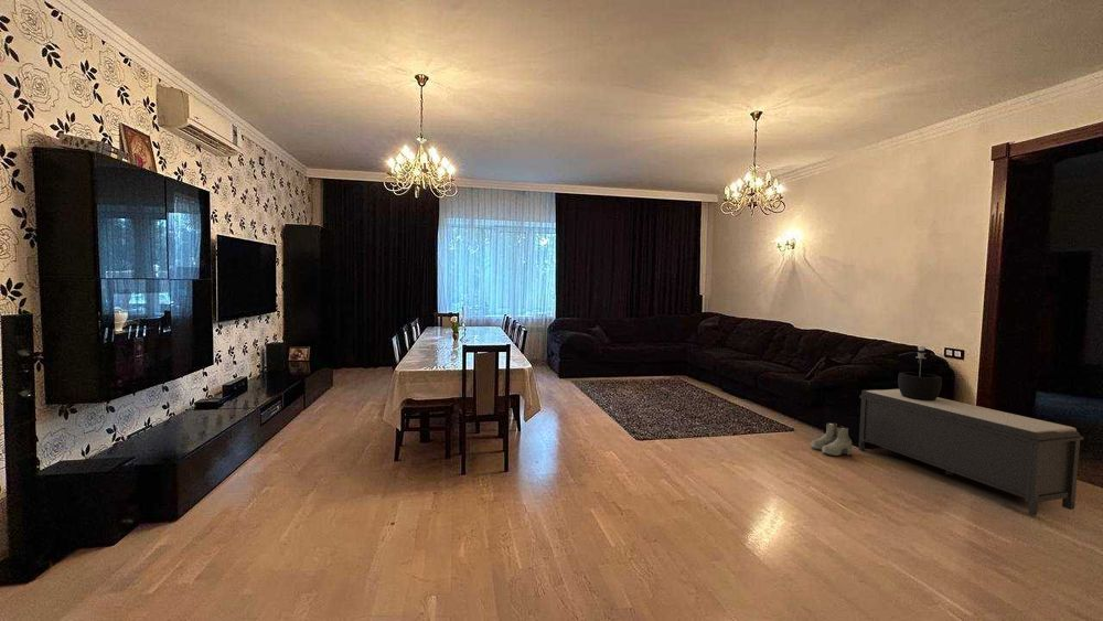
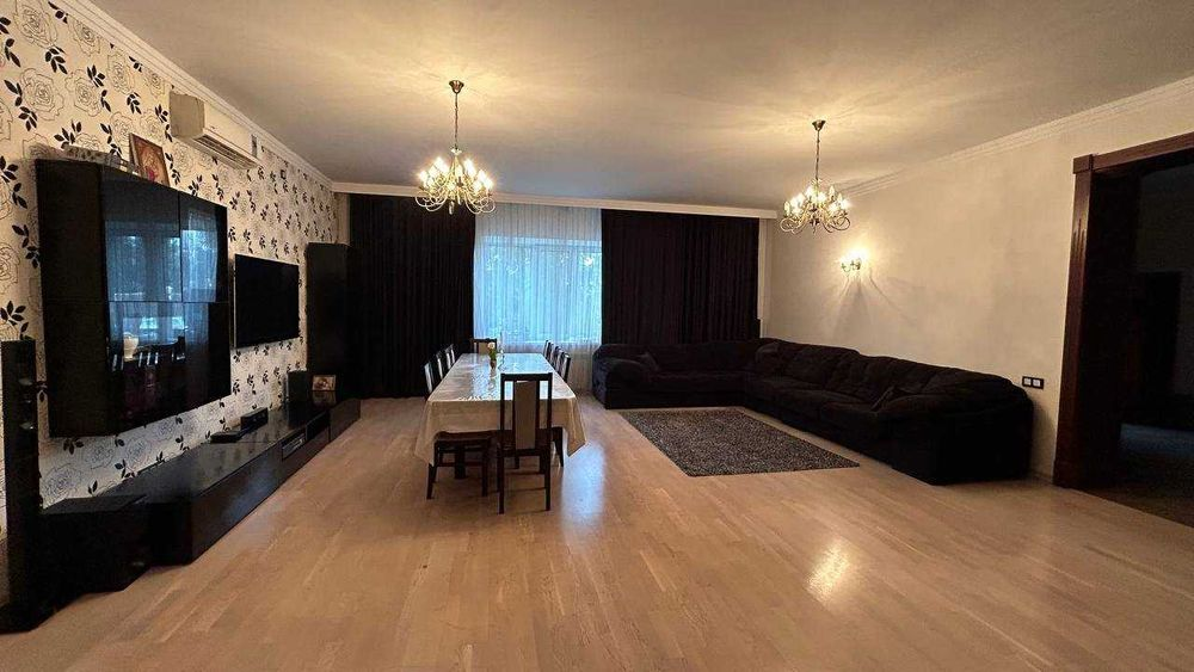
- boots (832, 438)
- table lamp (919, 373)
- bench (952, 440)
